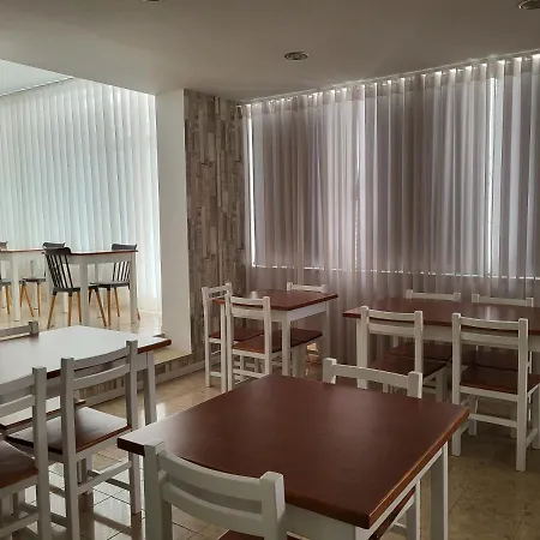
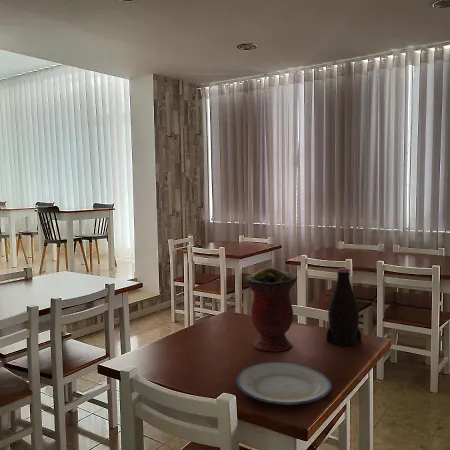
+ bottle (343, 304)
+ vase (271, 307)
+ plate (283, 383)
